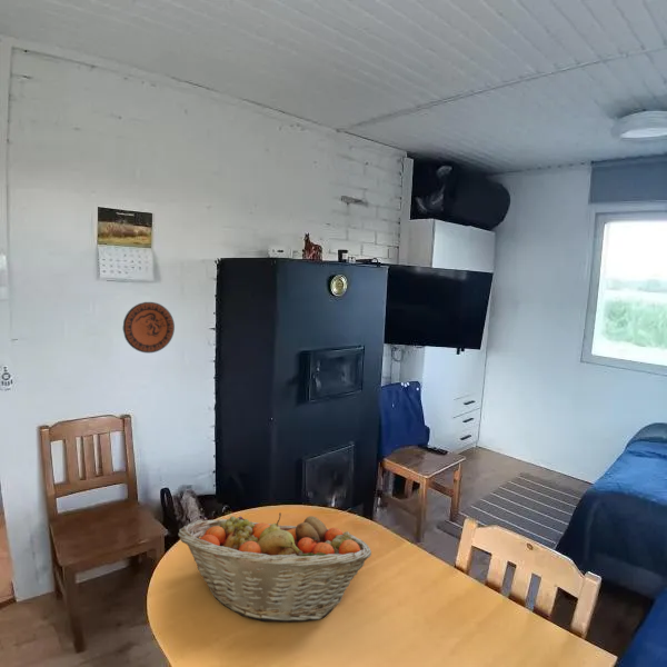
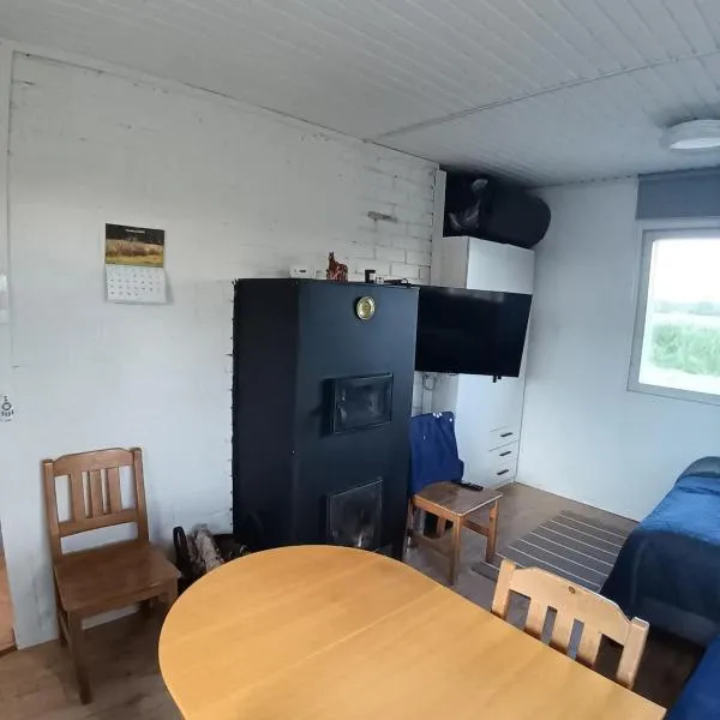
- decorative plate (149, 327)
- fruit basket (275, 552)
